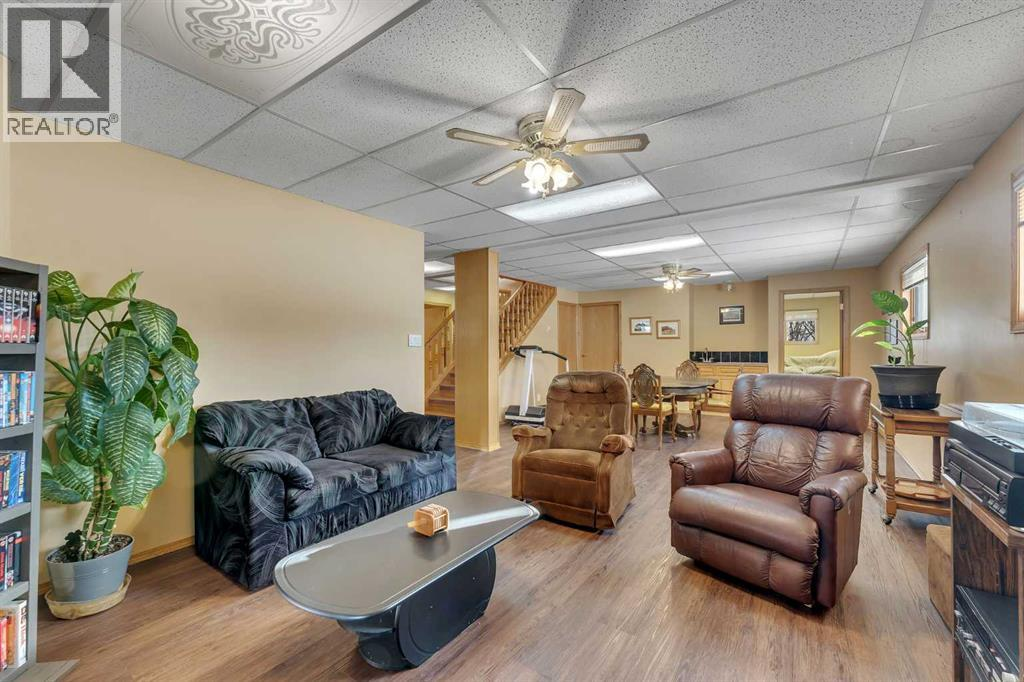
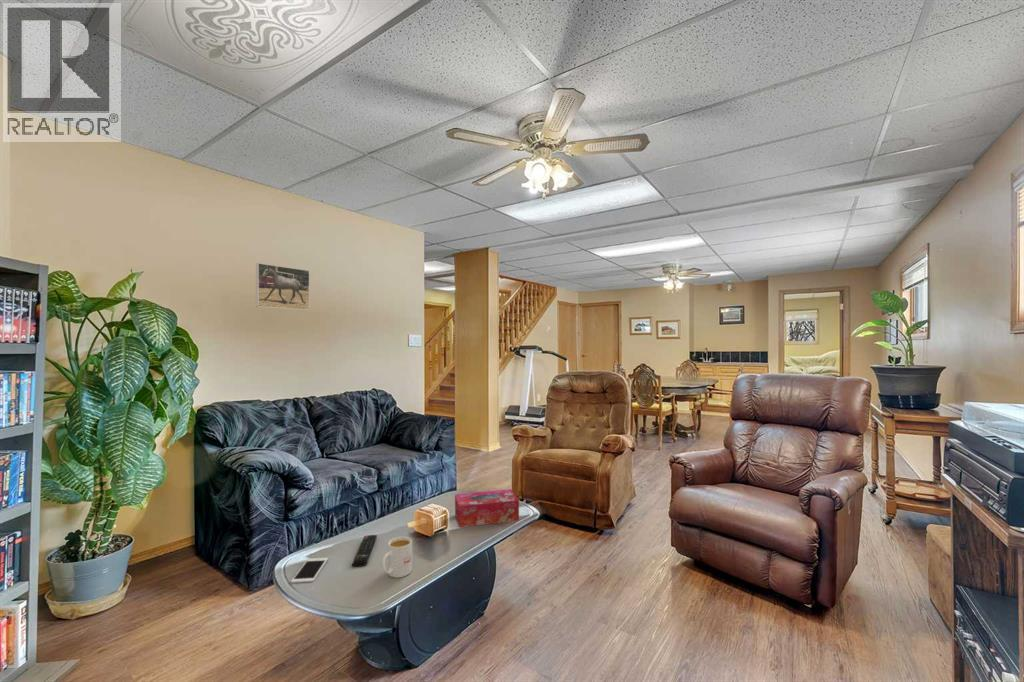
+ mug (396, 558)
+ remote control (365, 549)
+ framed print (284, 287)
+ tissue box (486, 507)
+ cell phone (310, 569)
